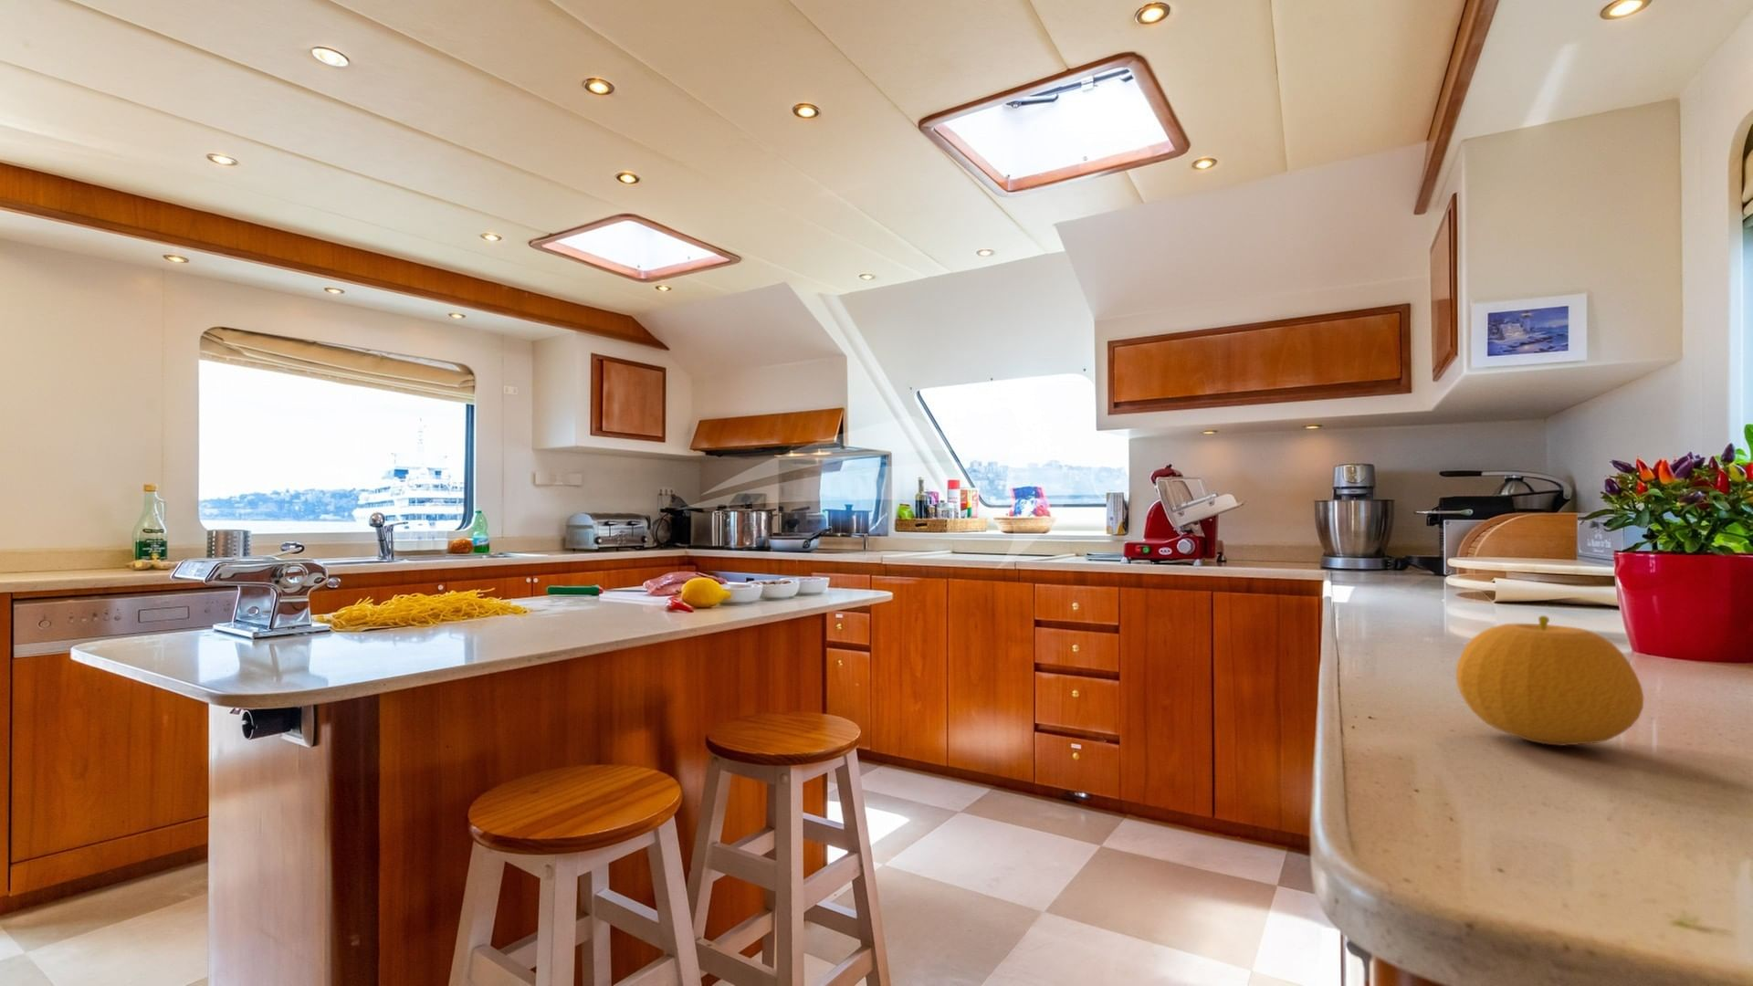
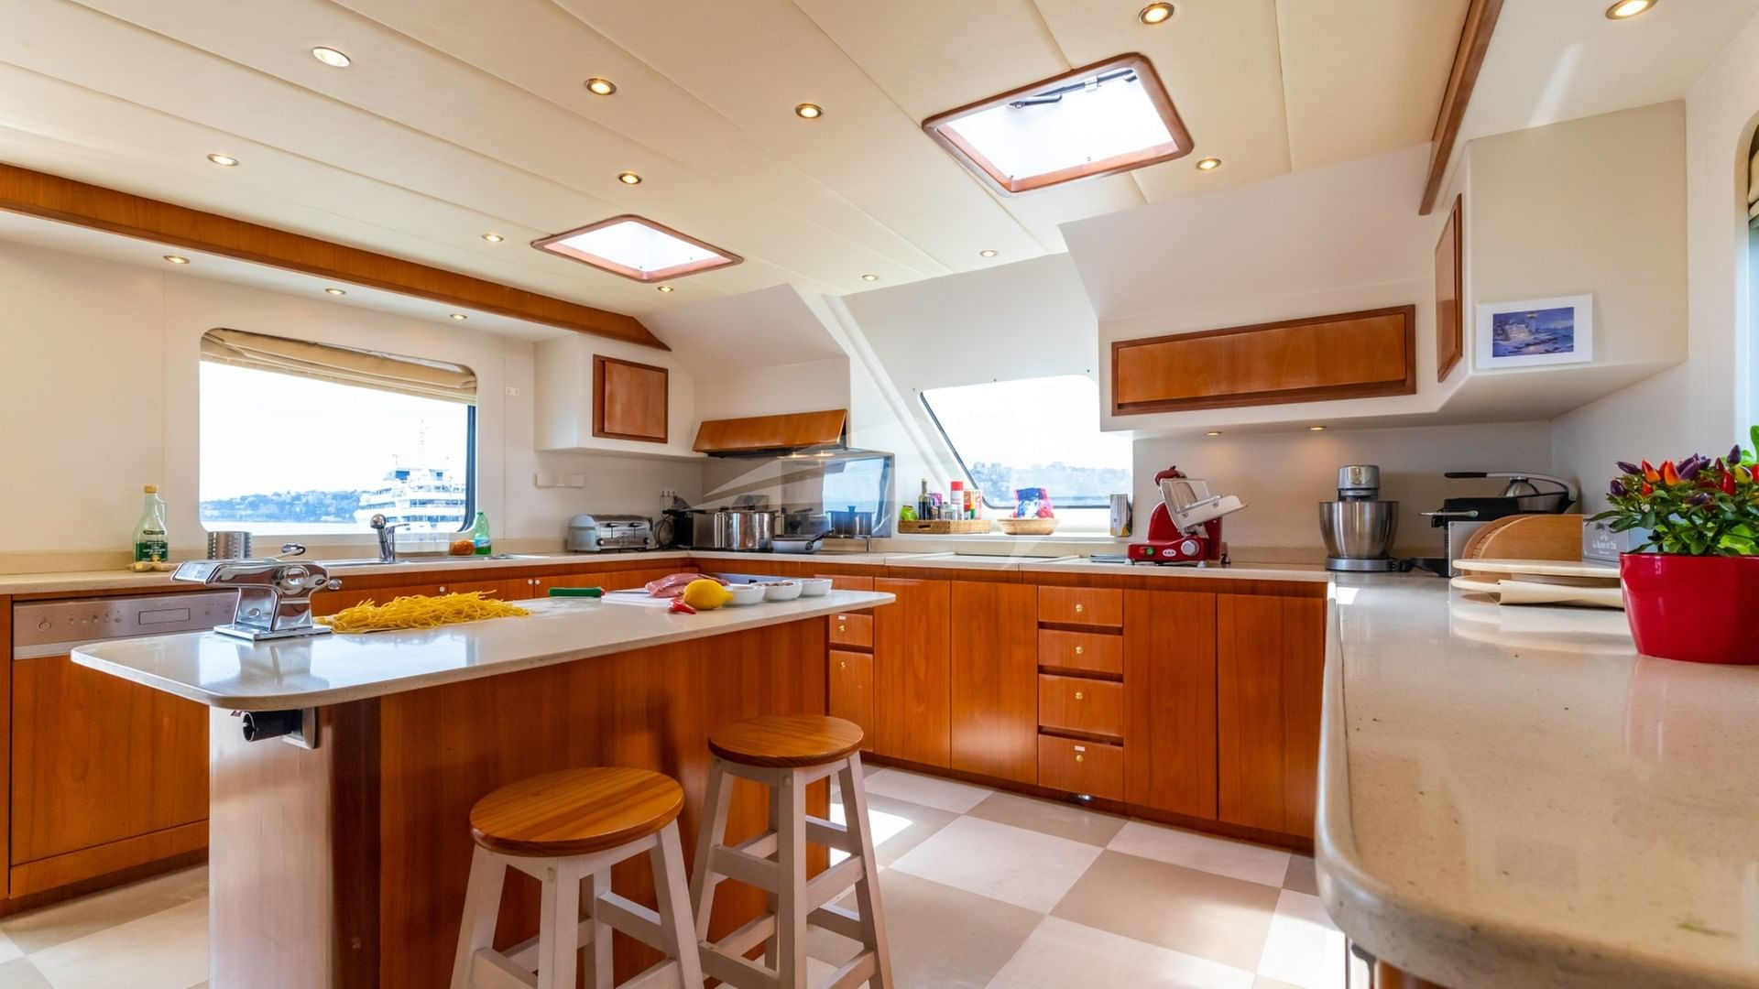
- fruit (1544, 677)
